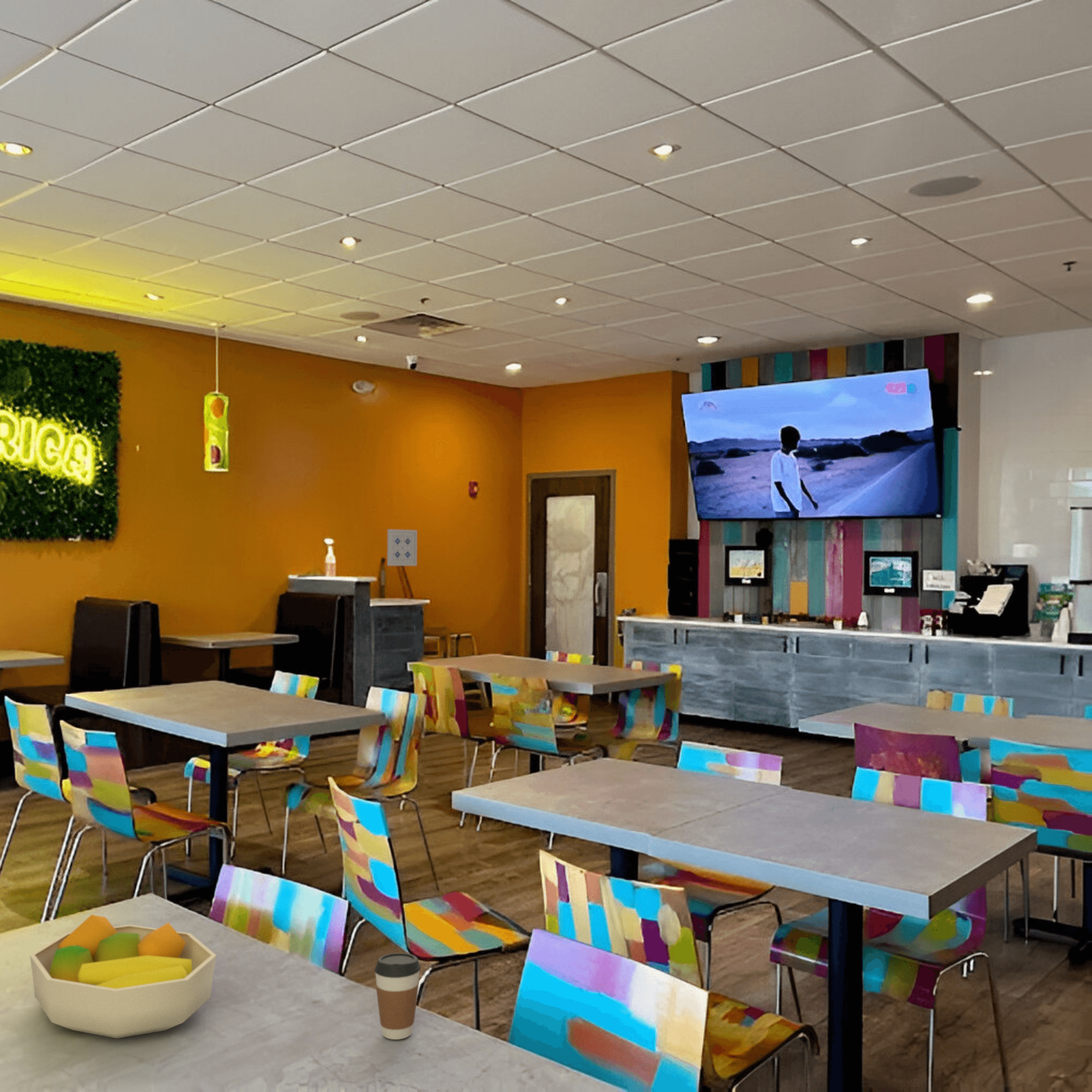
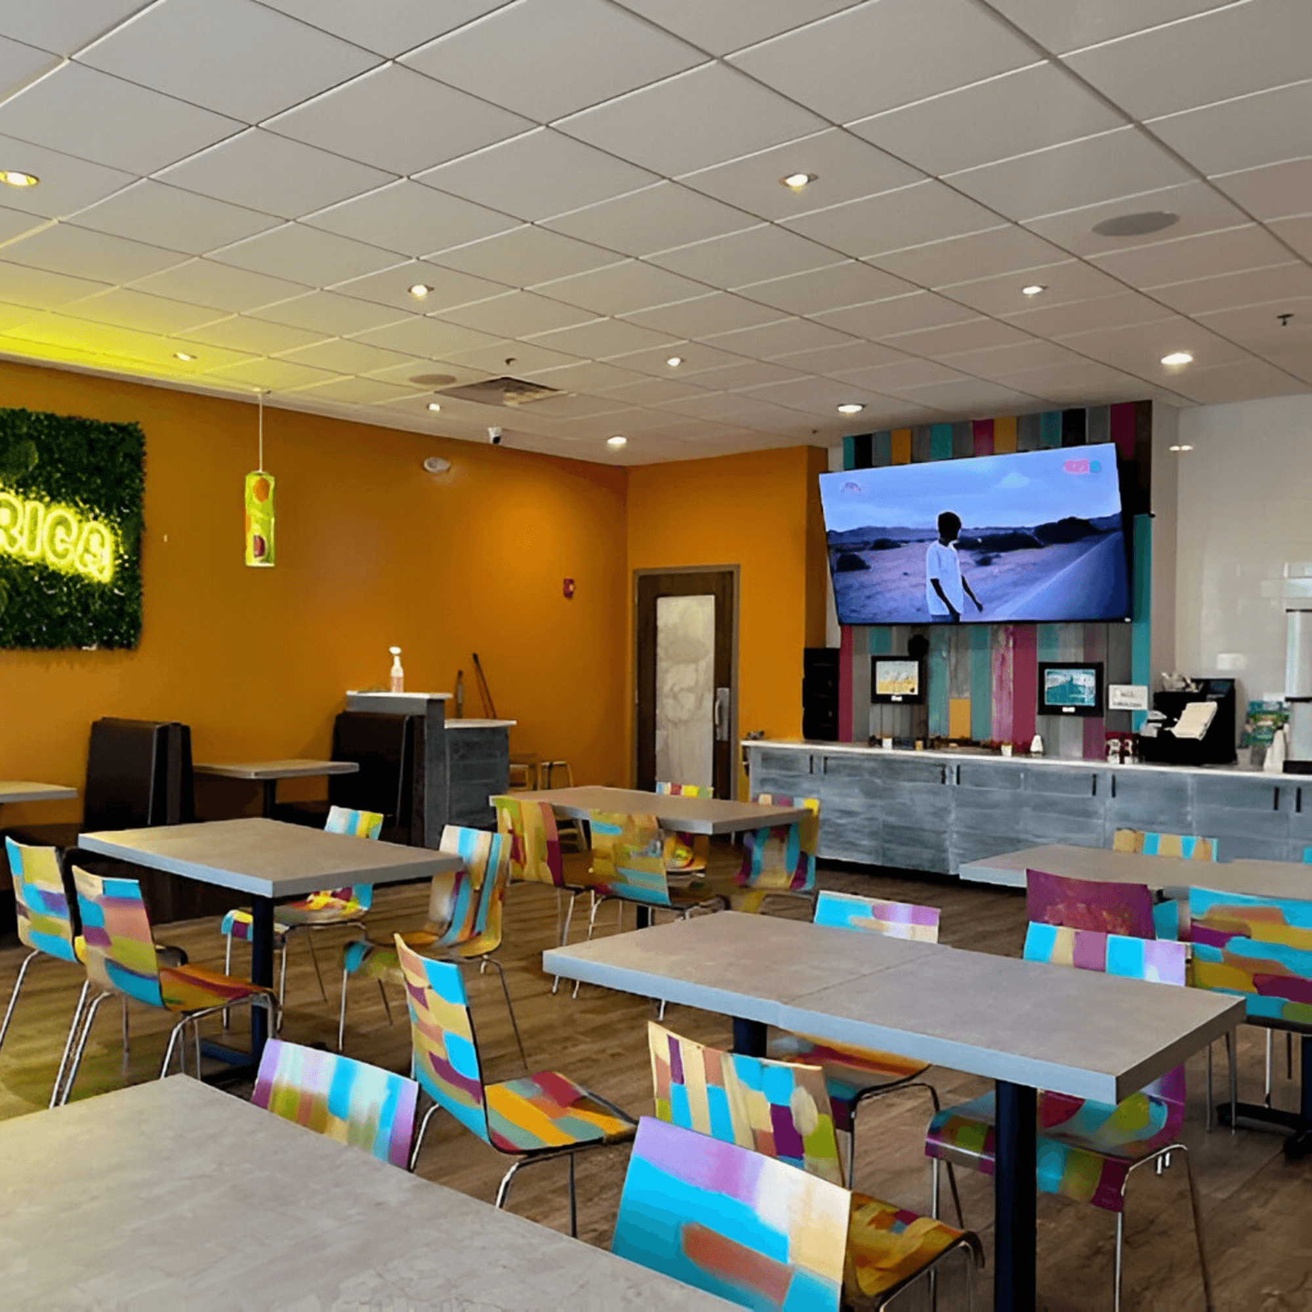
- wall art (402, 548)
- coffee cup (397, 995)
- fruit bowl (123, 970)
